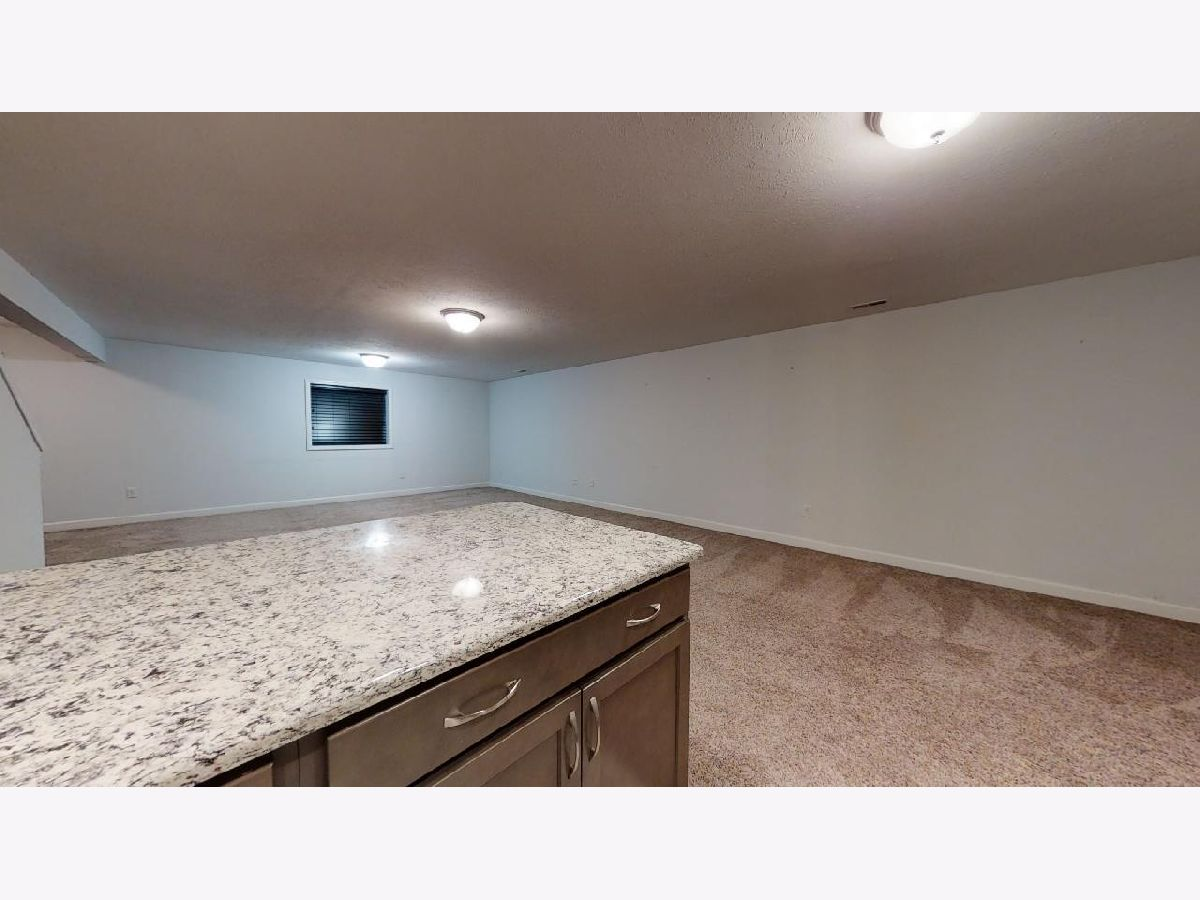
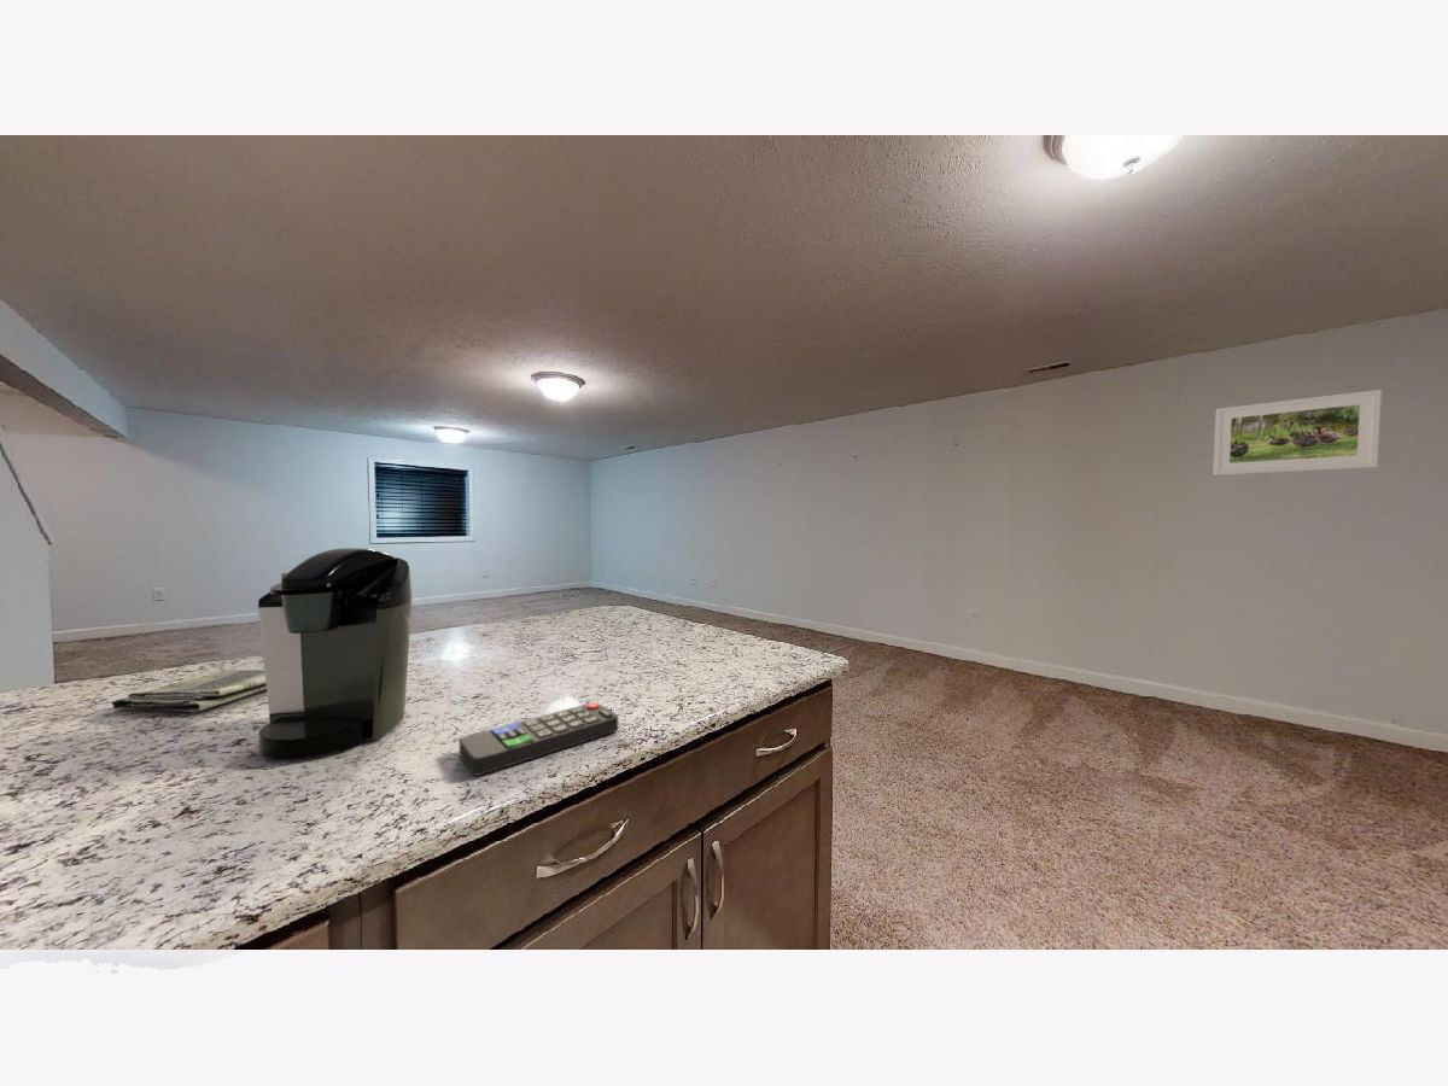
+ dish towel (214, 685)
+ coffee maker (310, 637)
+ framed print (1290, 436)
+ remote control (543, 732)
